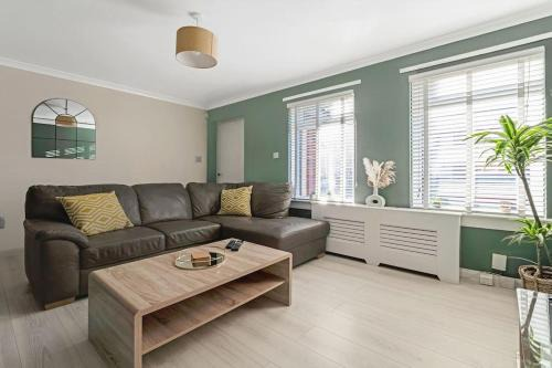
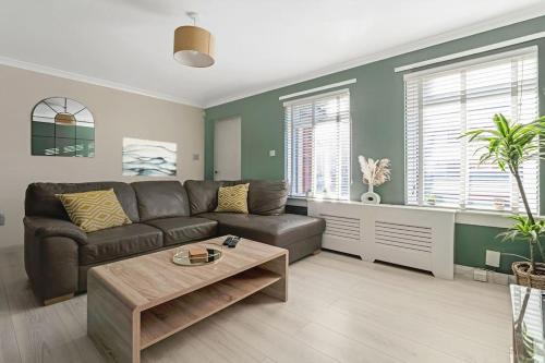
+ wall art (150, 158)
